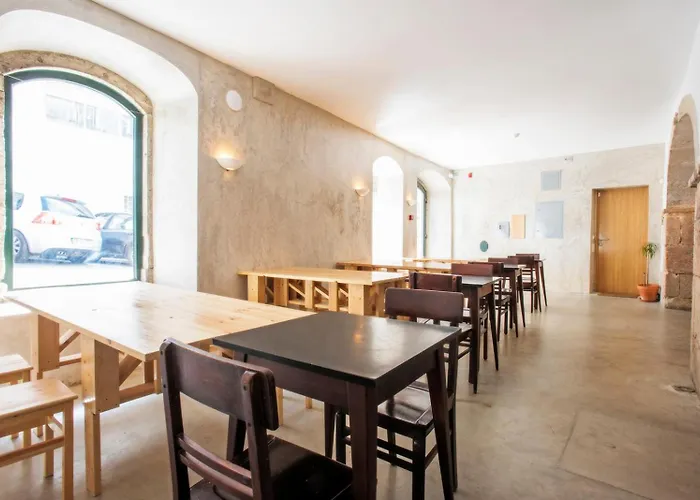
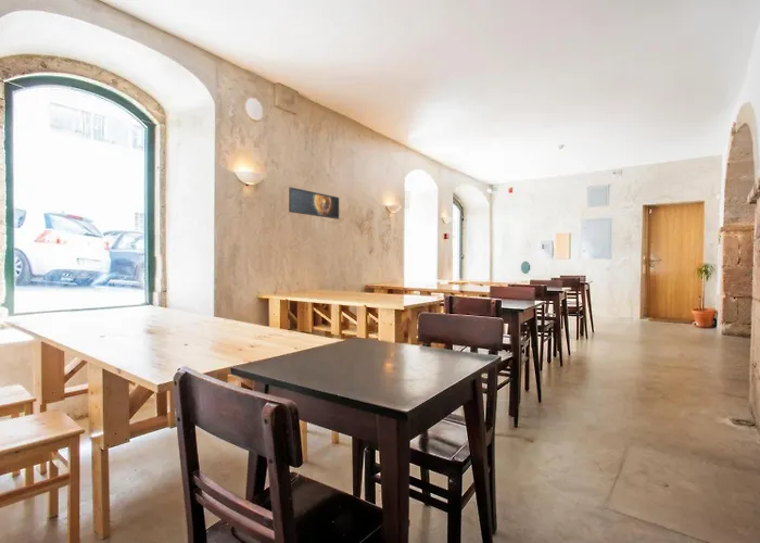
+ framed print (315, 204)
